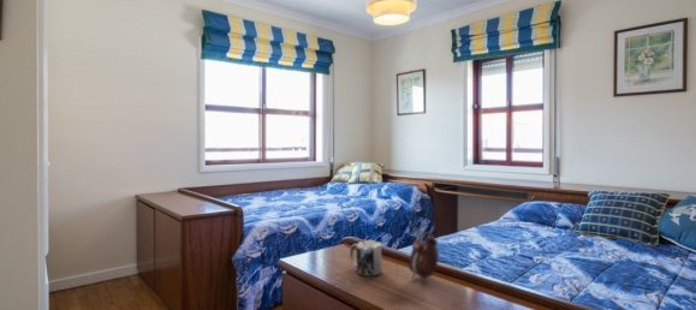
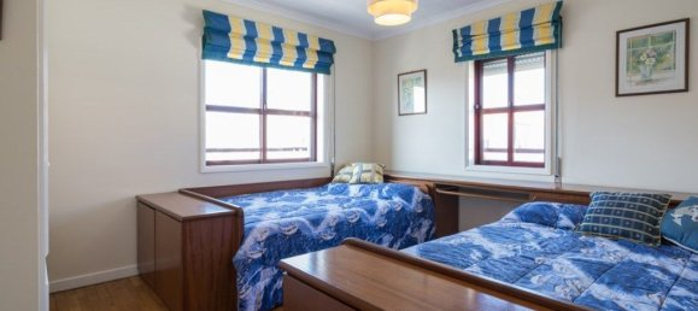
- alarm clock (423, 255)
- mug (365, 256)
